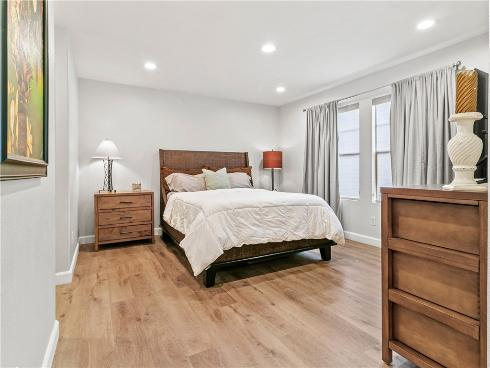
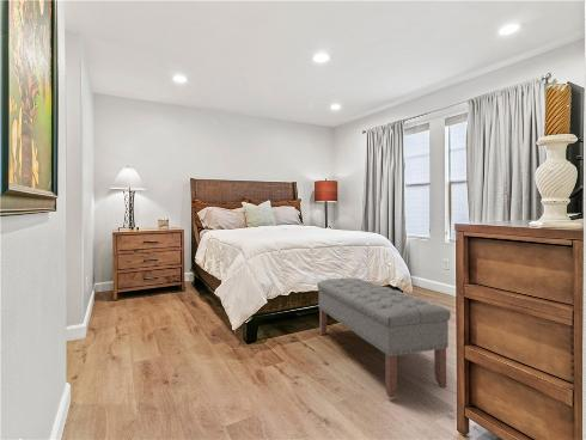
+ bench (371, 323)
